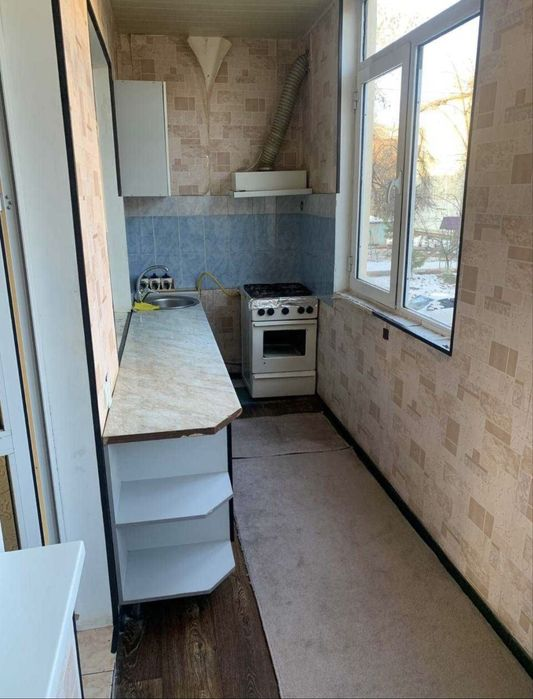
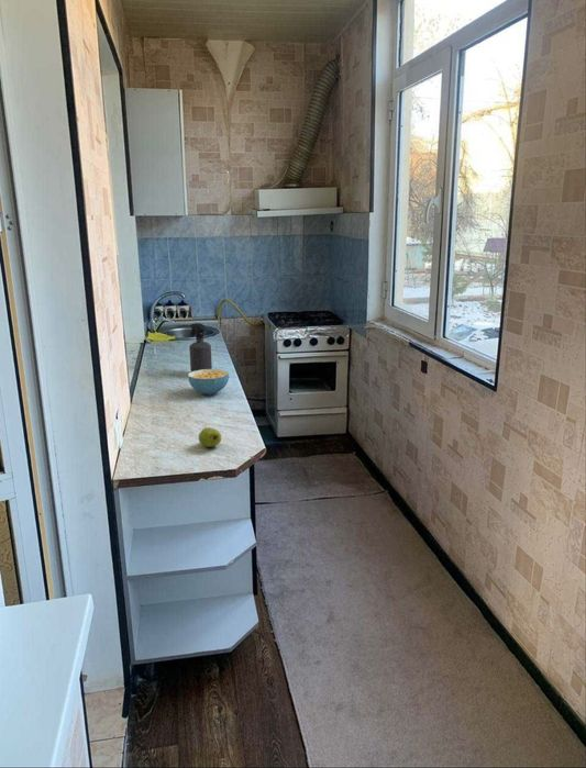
+ cereal bowl (209, 383)
+ fruit (210, 435)
+ spray bottle (199, 349)
